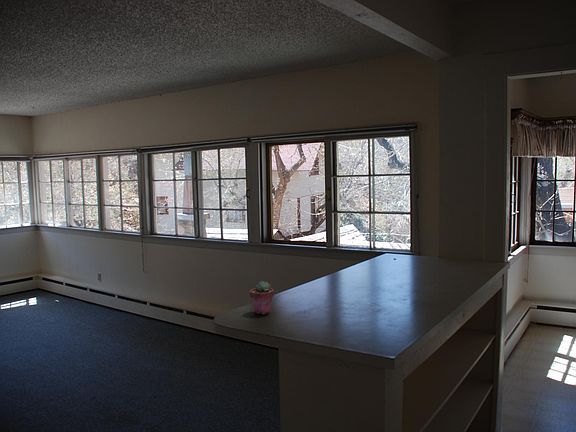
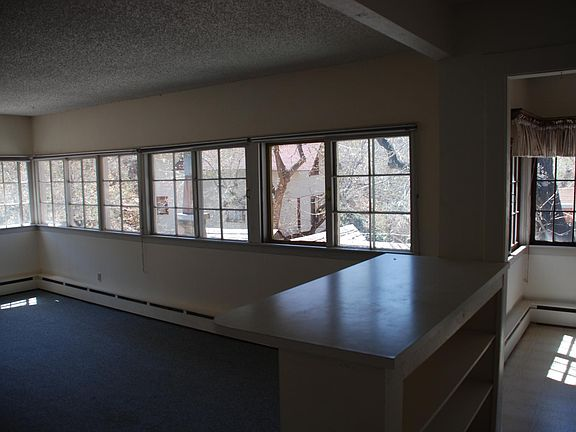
- potted succulent (262, 296)
